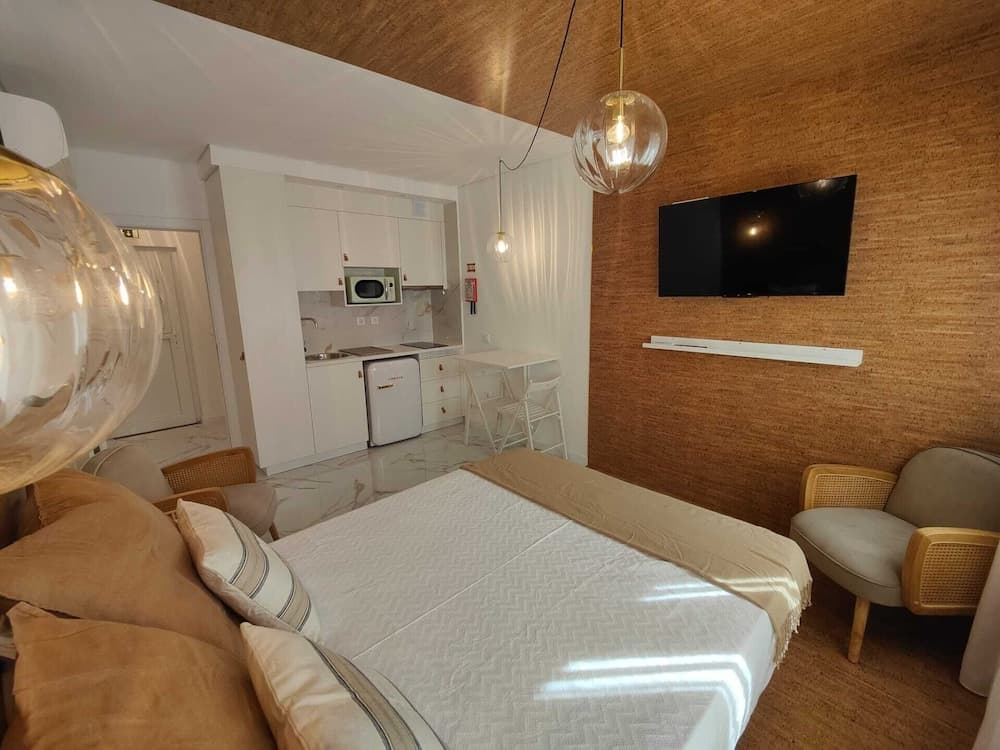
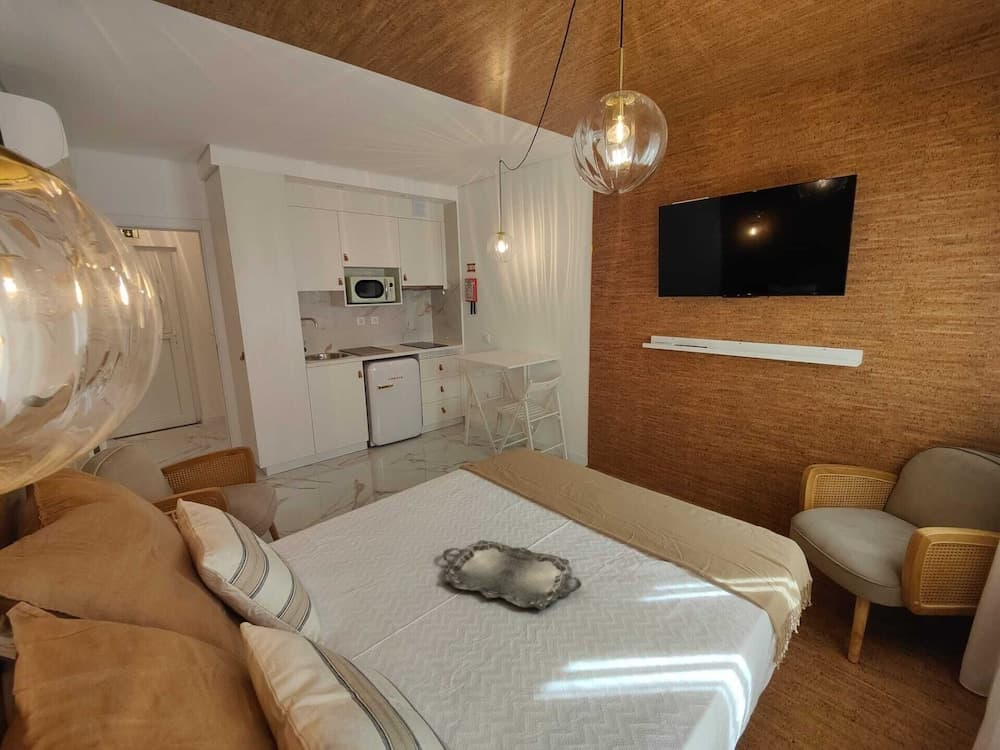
+ serving tray (507, 570)
